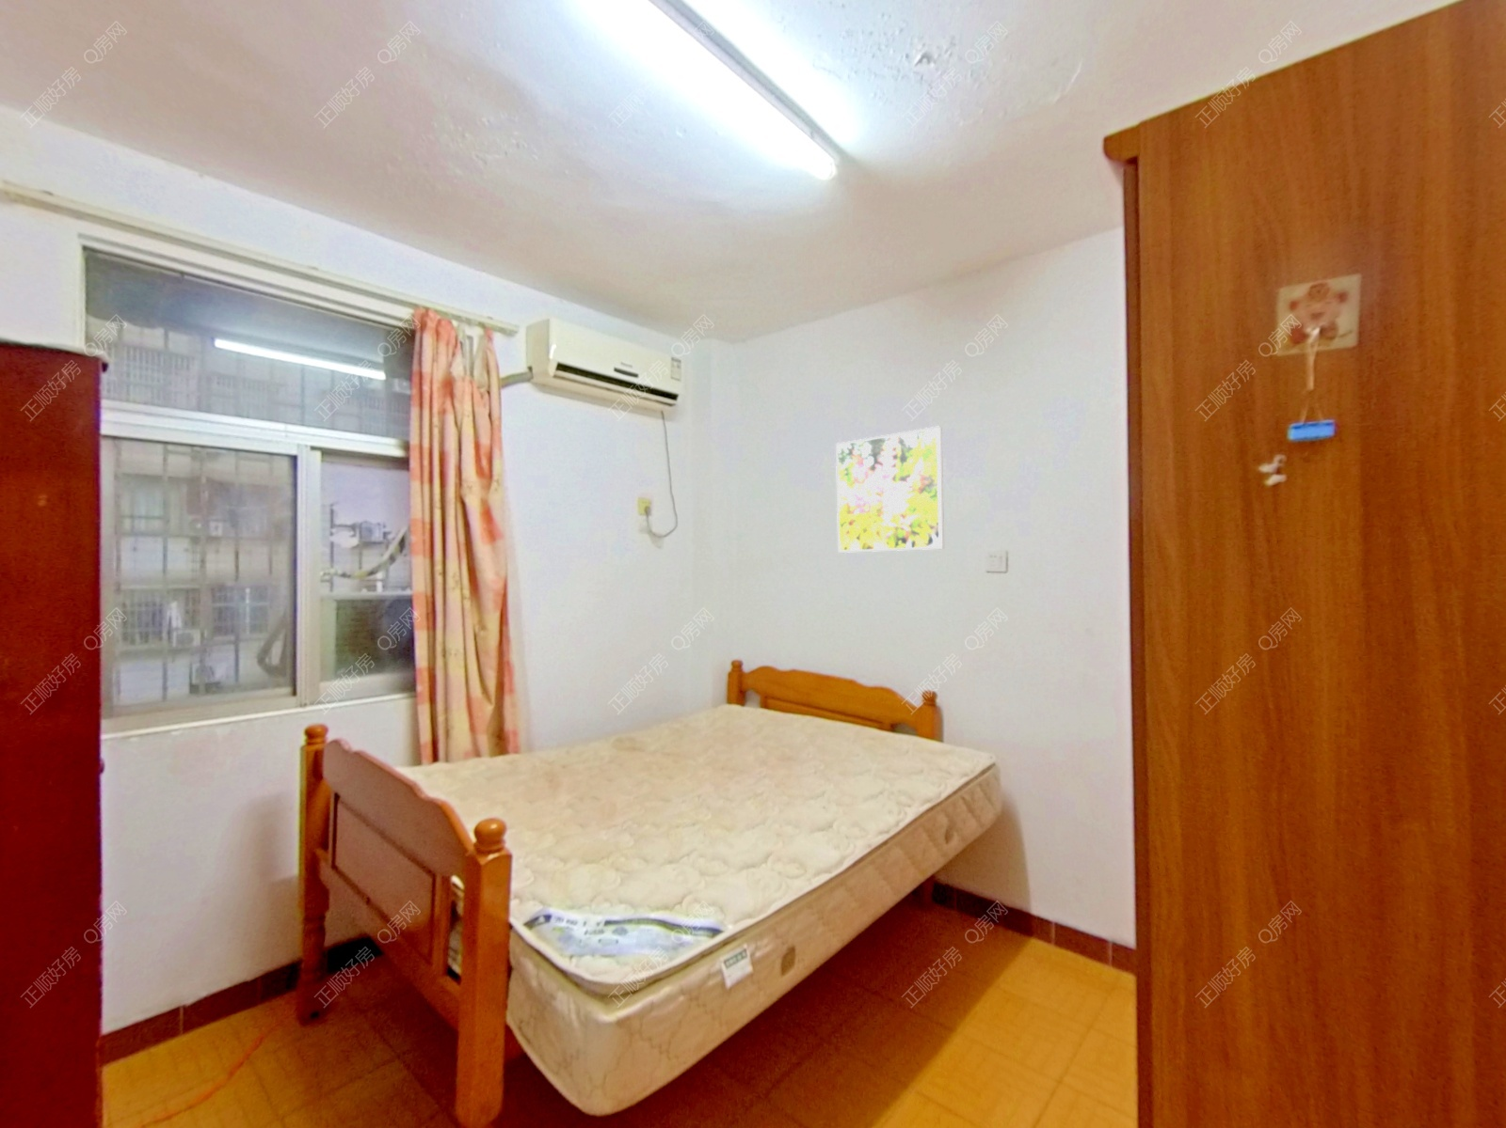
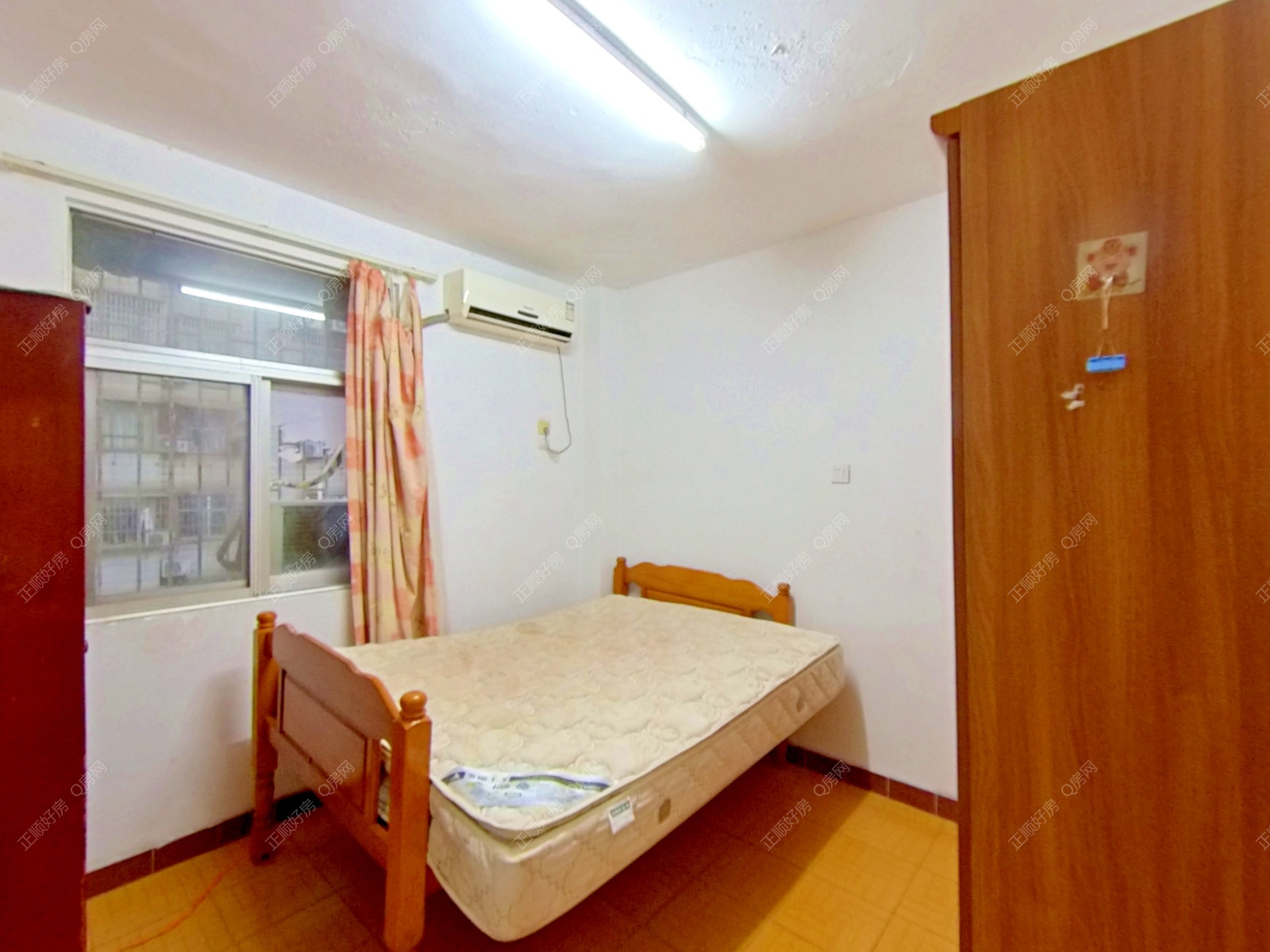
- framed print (887, 493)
